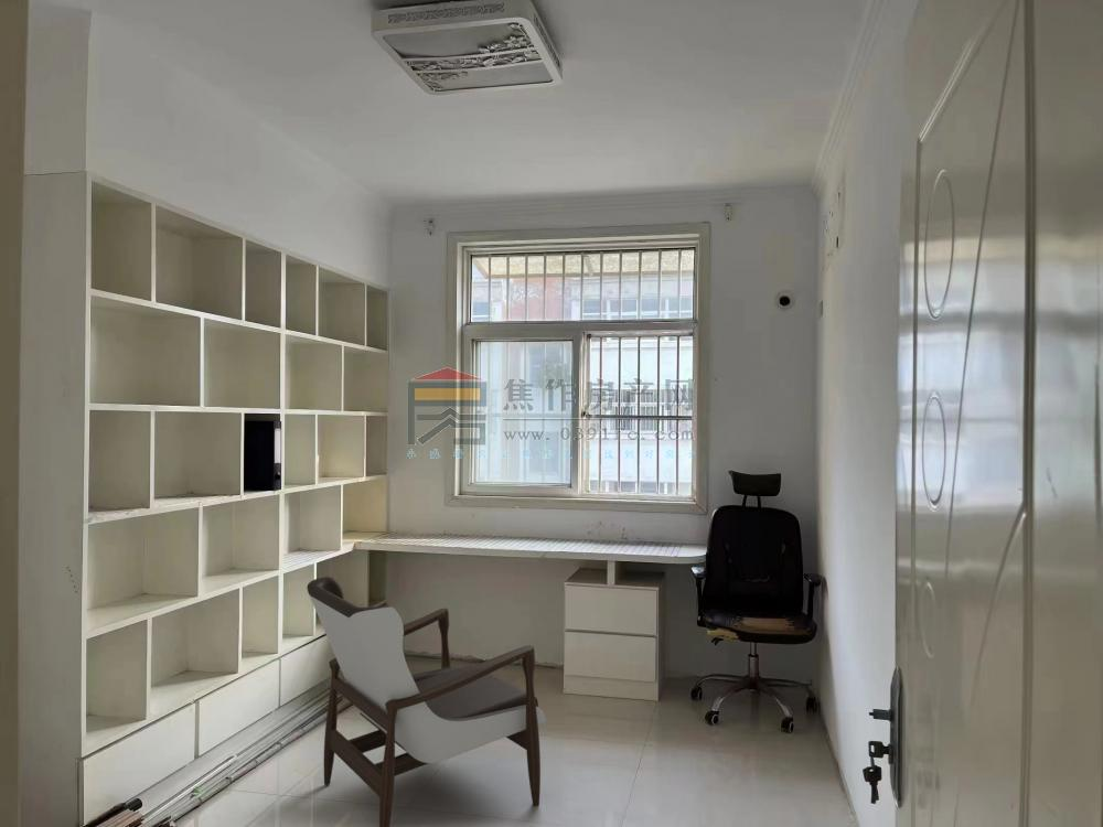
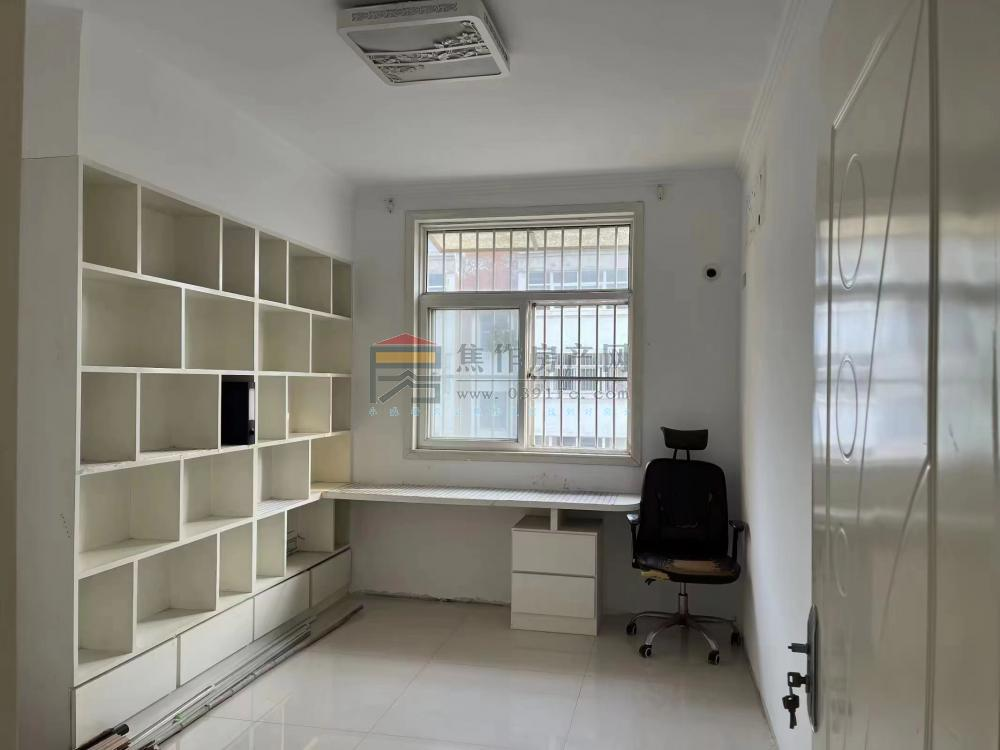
- armchair (422, 686)
